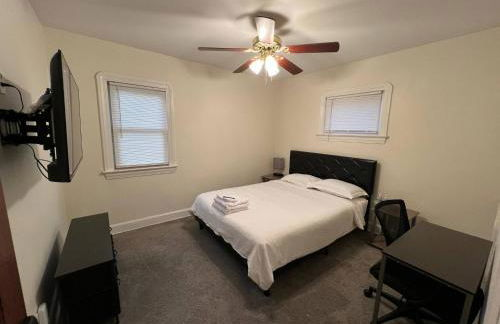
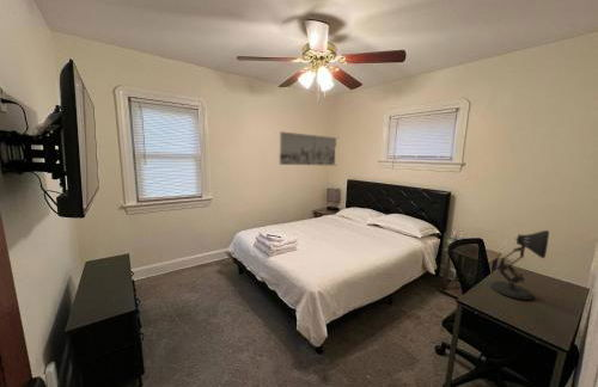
+ desk lamp (517, 259)
+ wall art (316, 150)
